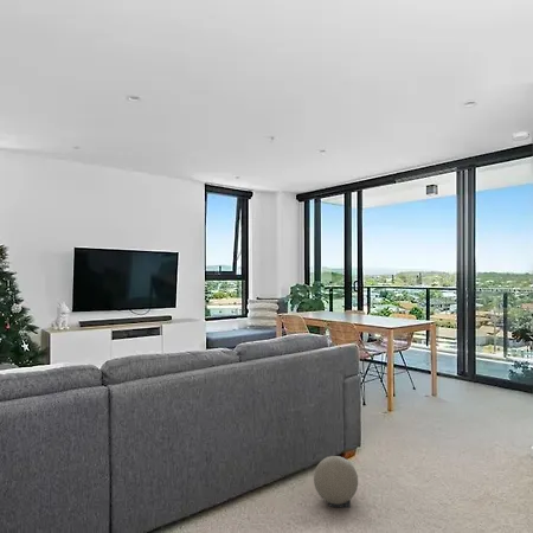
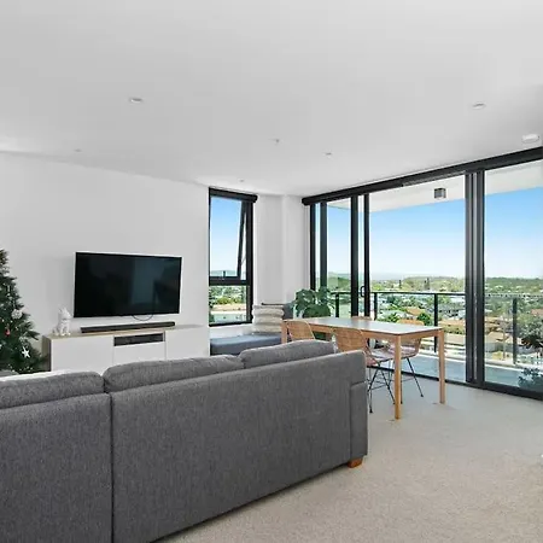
- ball (335, 479)
